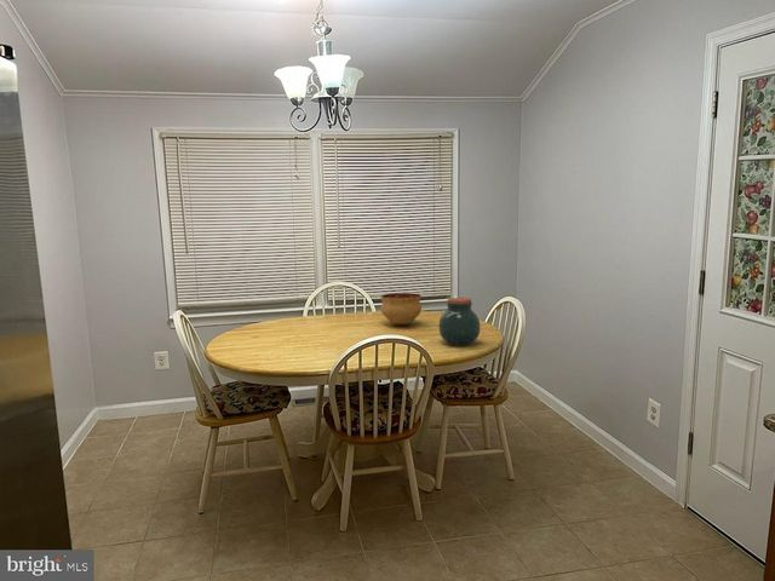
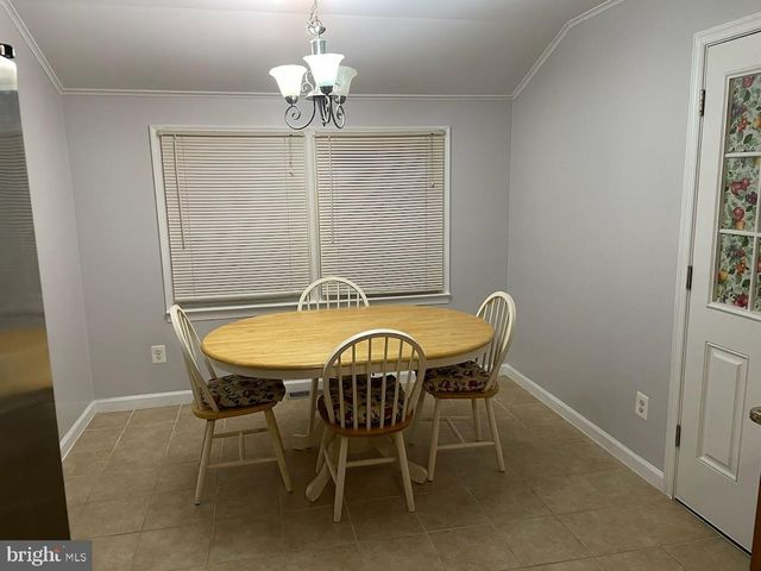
- bowl (401, 310)
- jar (459, 321)
